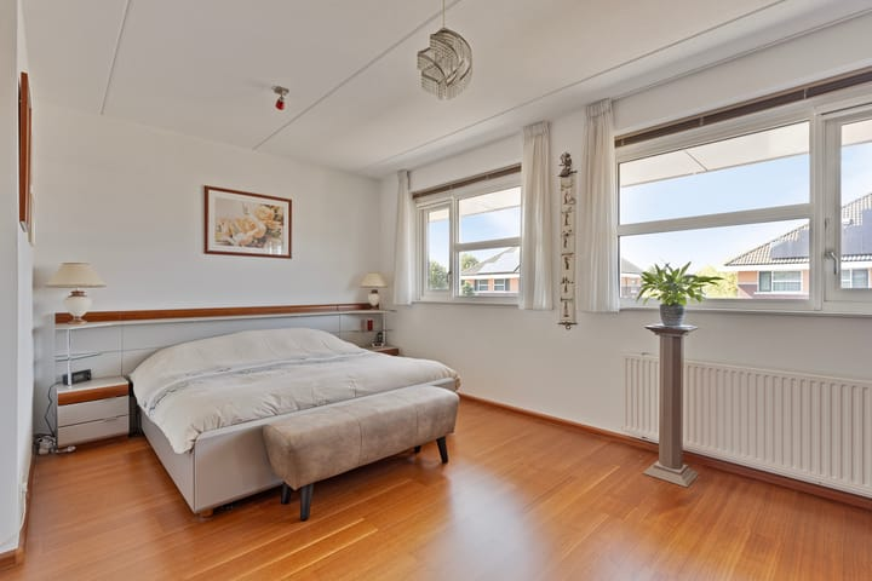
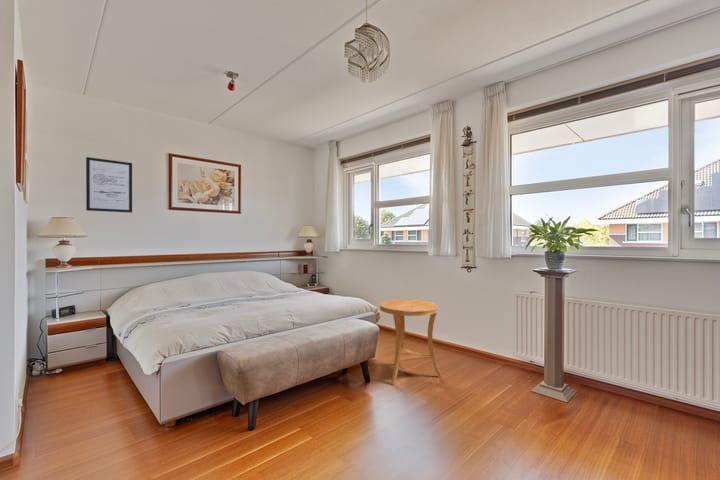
+ side table (403, 339)
+ wall art (110, 185)
